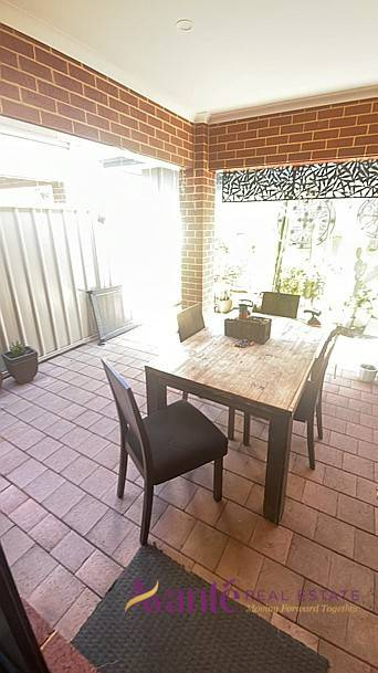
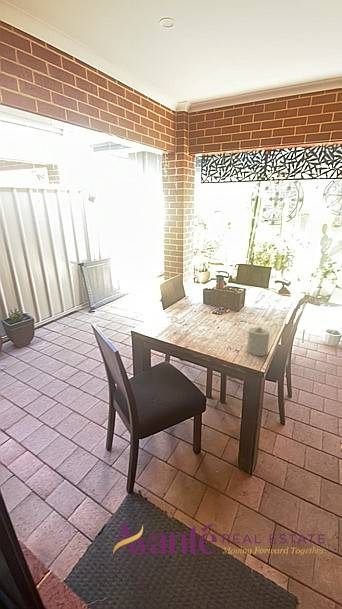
+ candle (257, 339)
